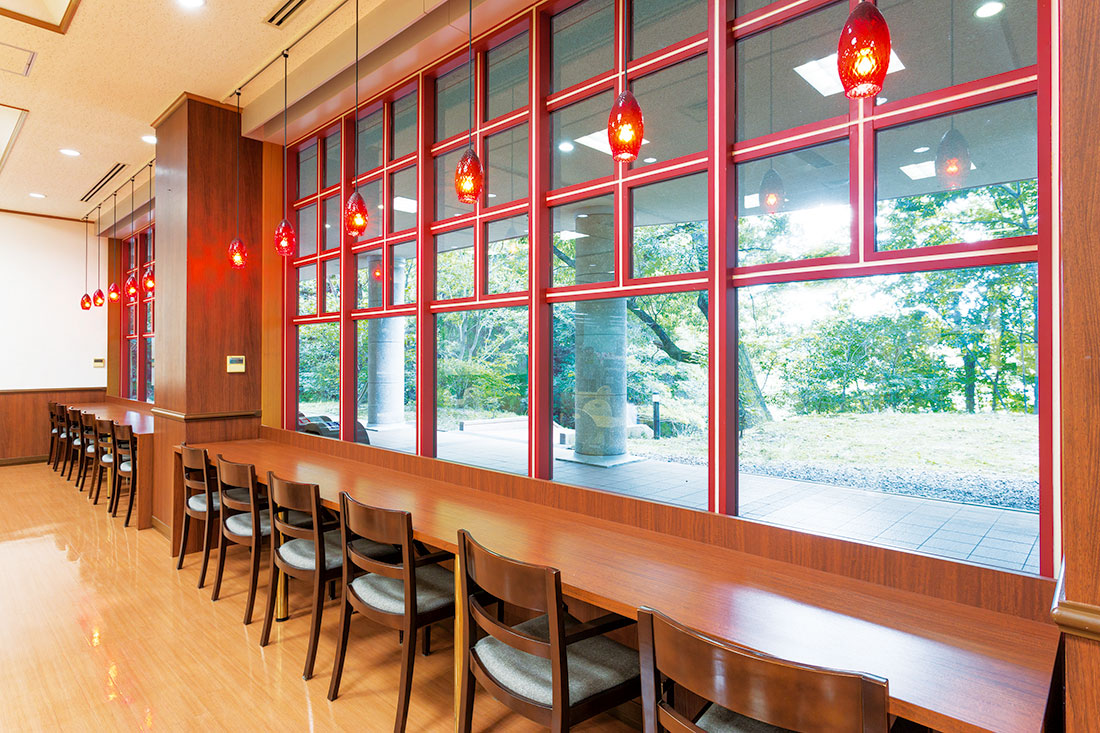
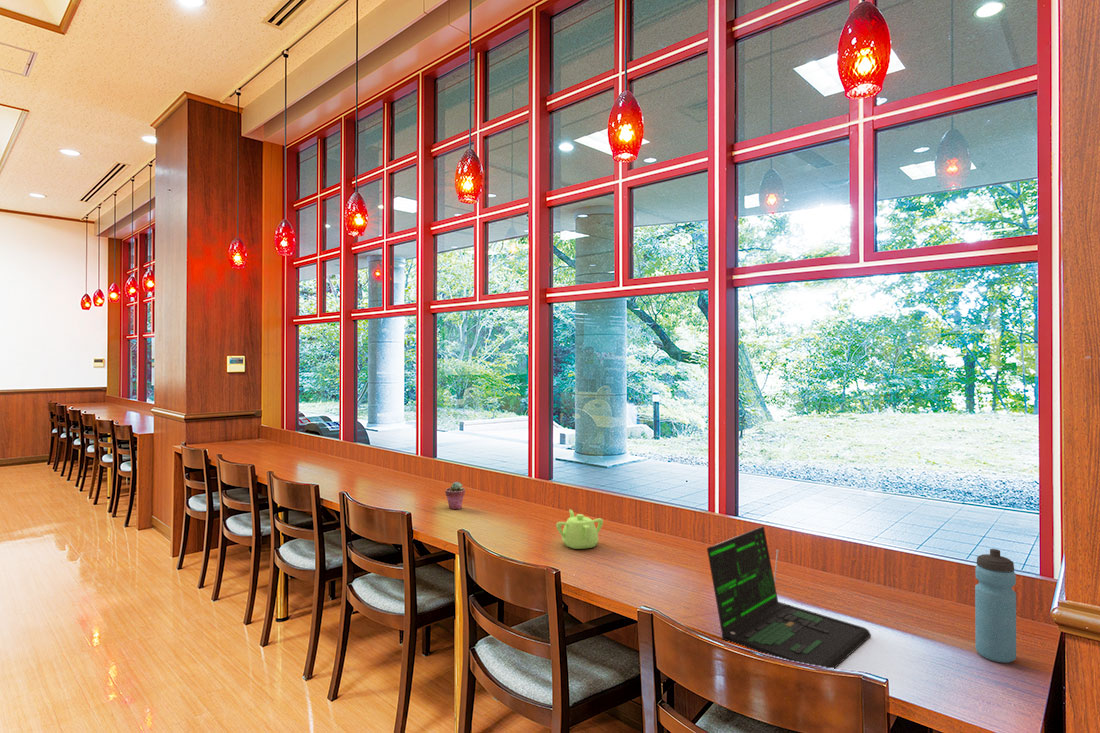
+ water bottle (995, 602)
+ laptop (790, 605)
+ teapot (579, 529)
+ potted succulent (455, 494)
